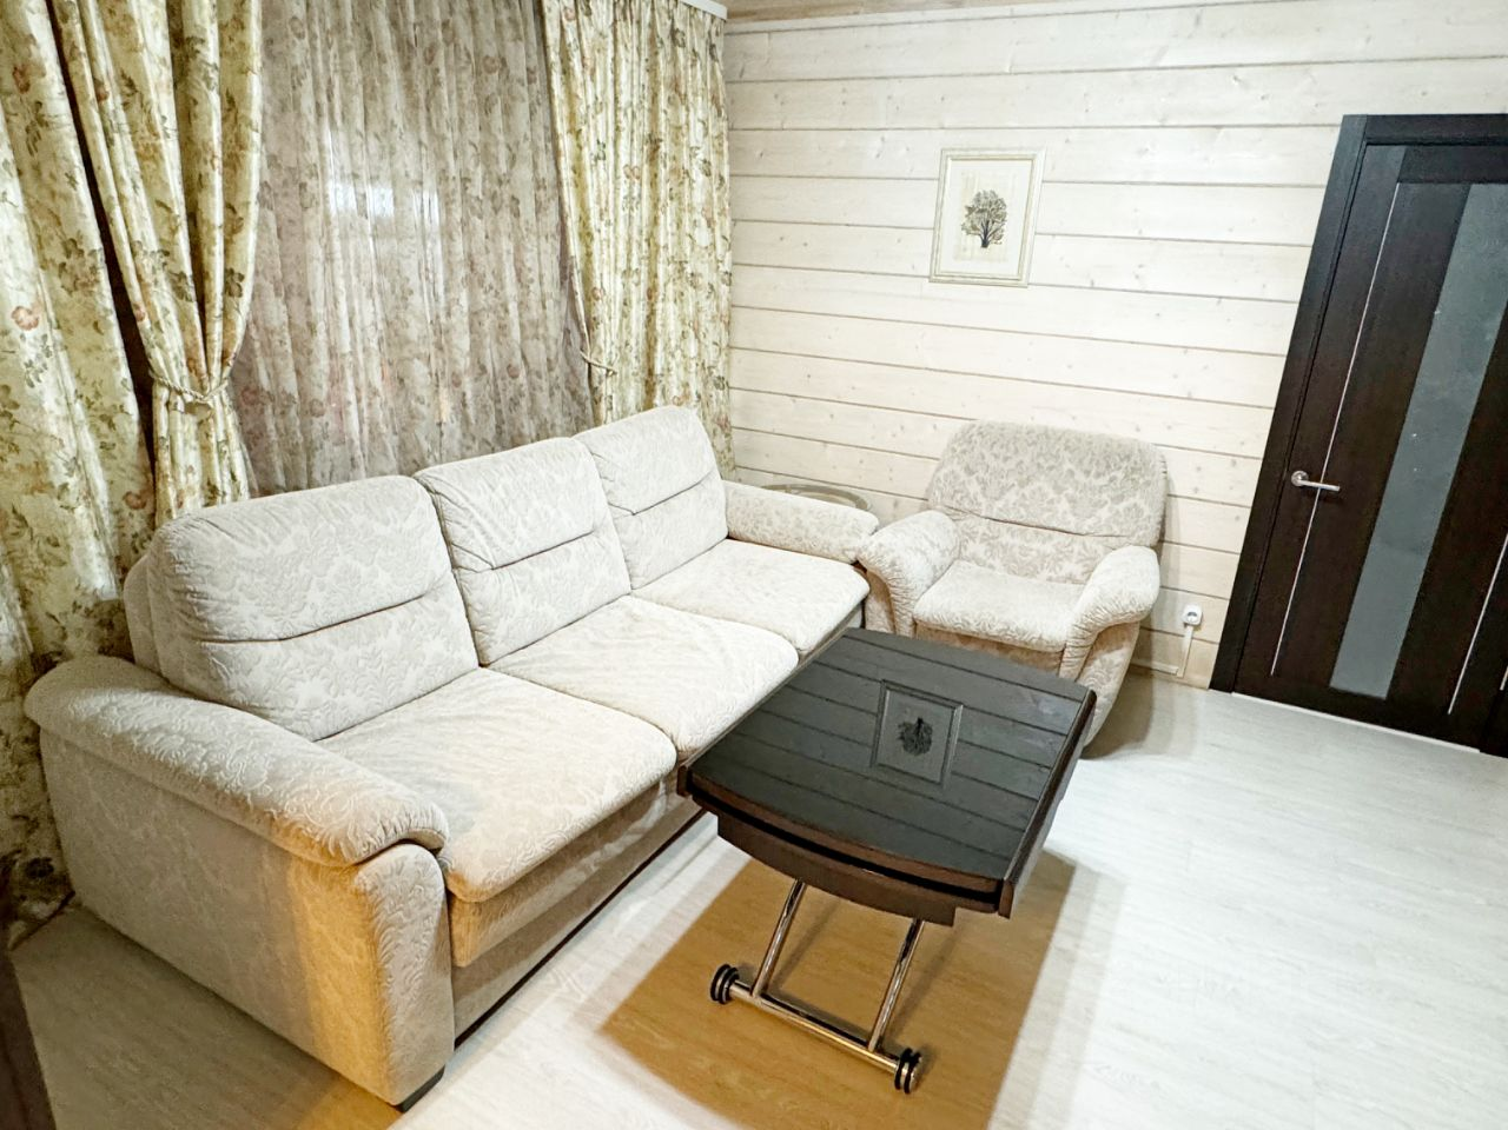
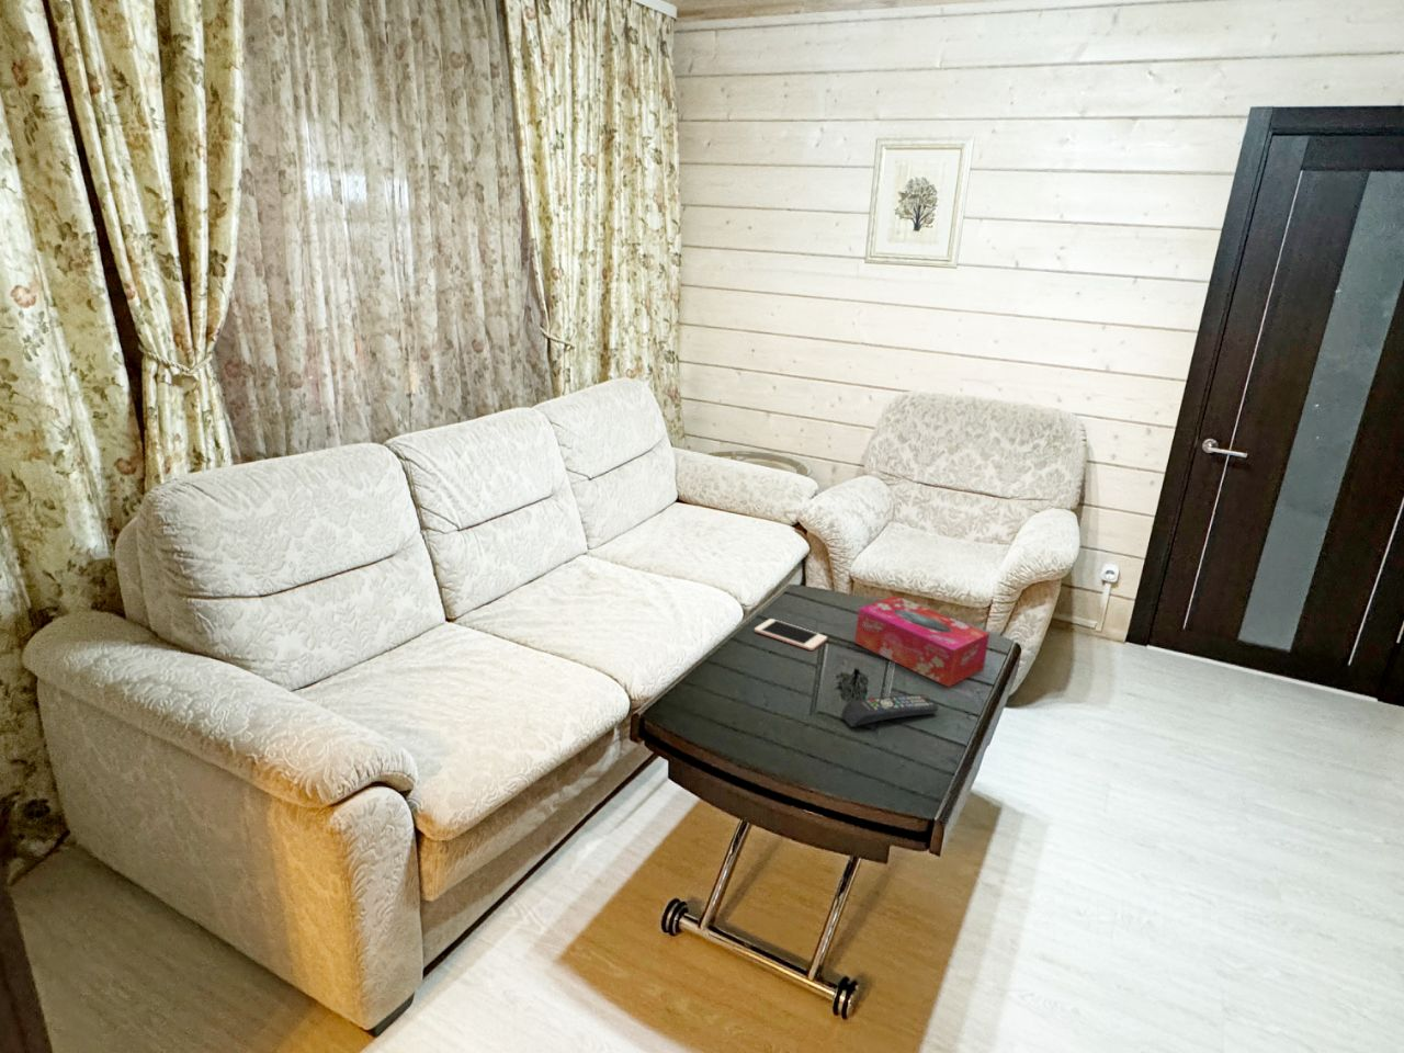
+ tissue box (919, 638)
+ remote control (890, 708)
+ cell phone (789, 634)
